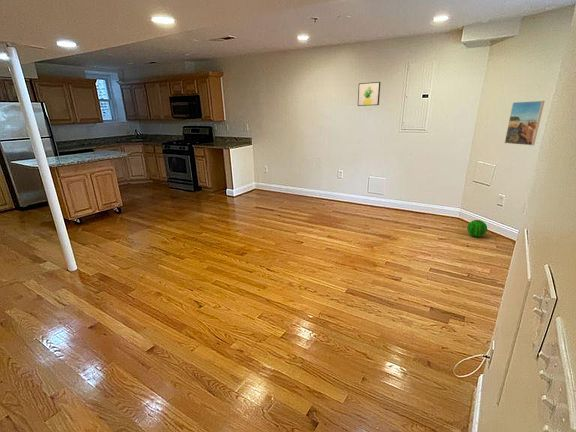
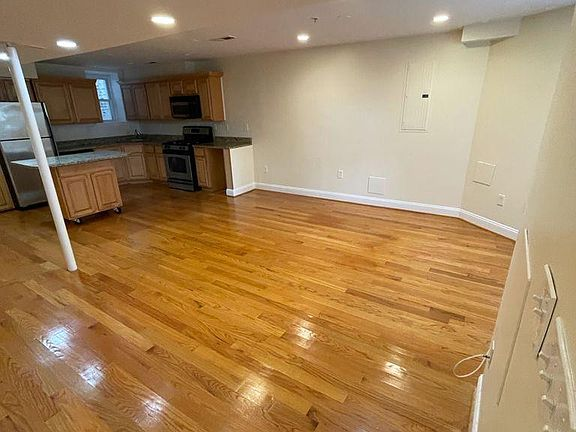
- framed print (523, 123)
- wall art (368, 94)
- ball (477, 228)
